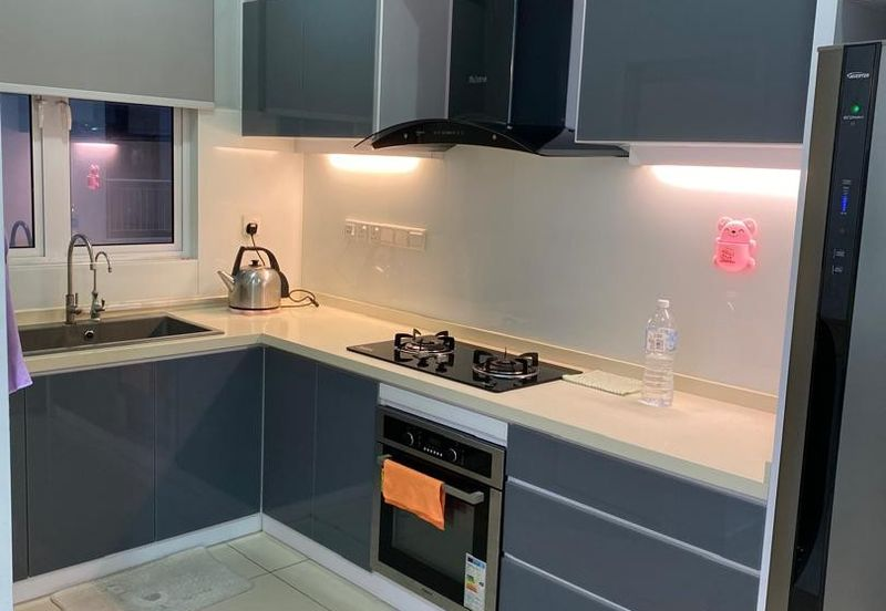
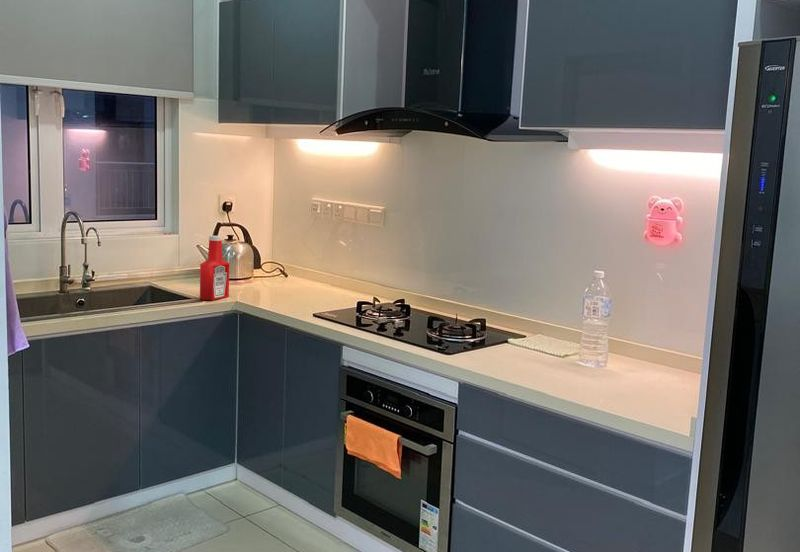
+ soap bottle (214, 267)
